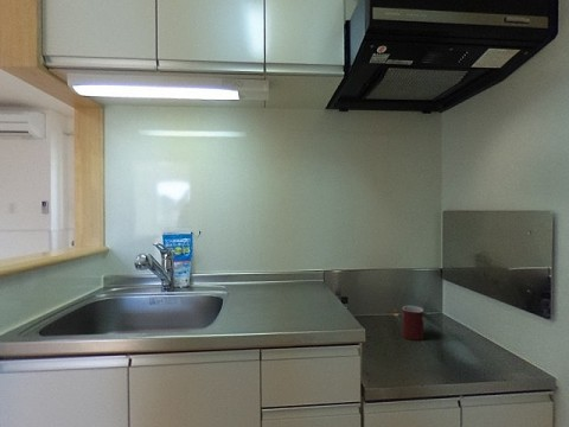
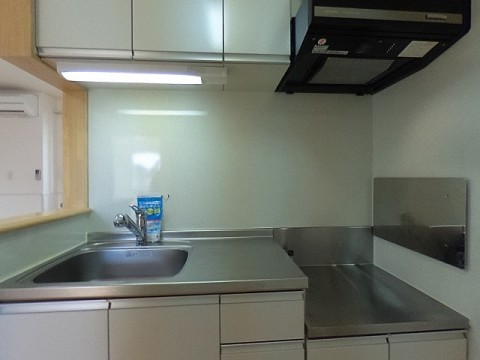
- mug (413, 320)
